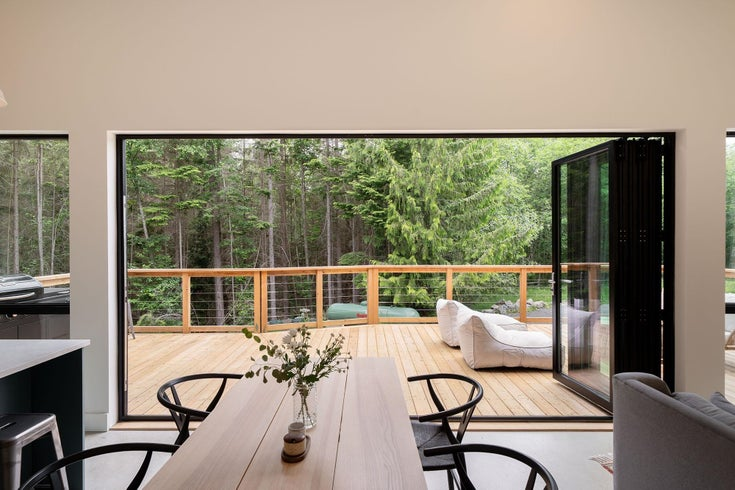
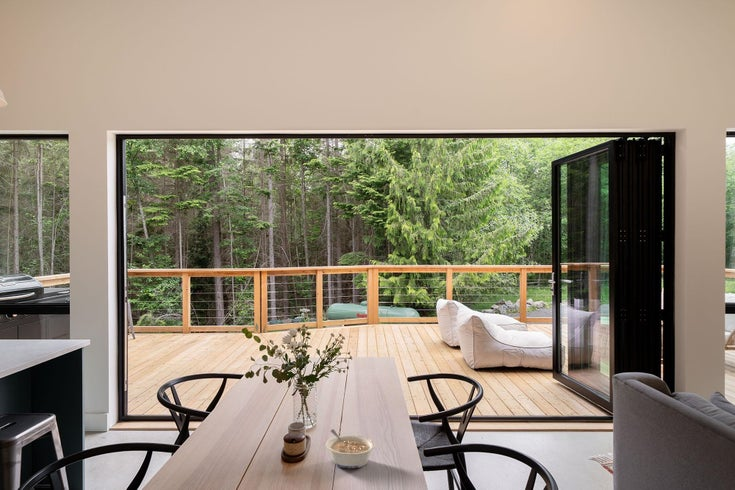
+ legume (348, 450)
